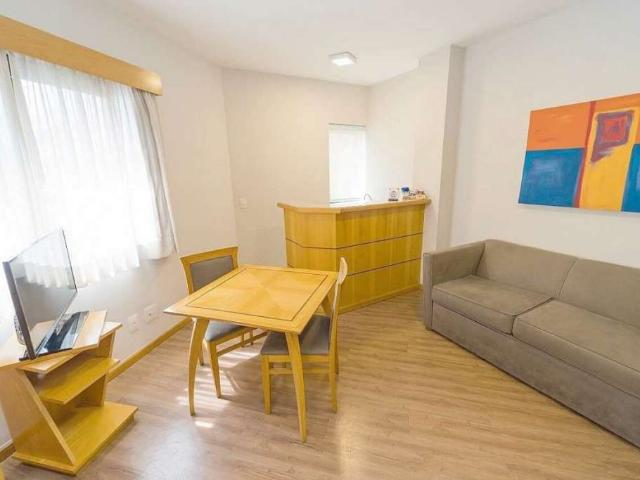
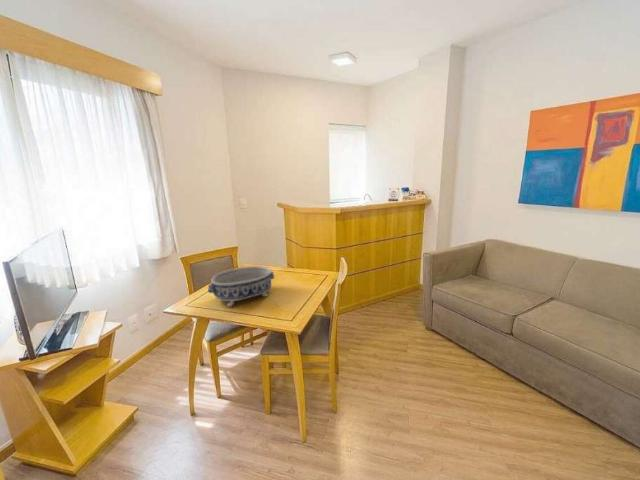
+ decorative bowl (243, 284)
